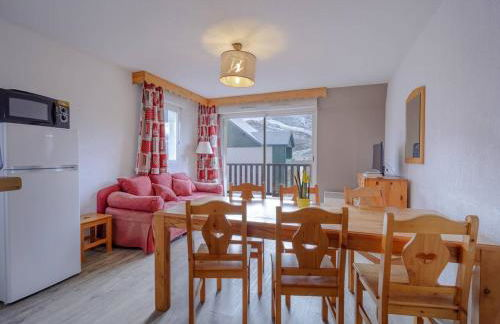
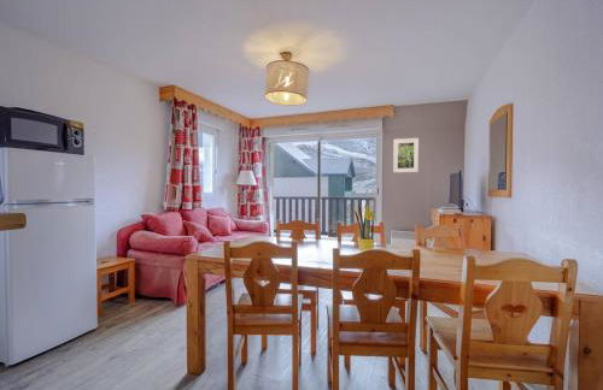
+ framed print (405, 155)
